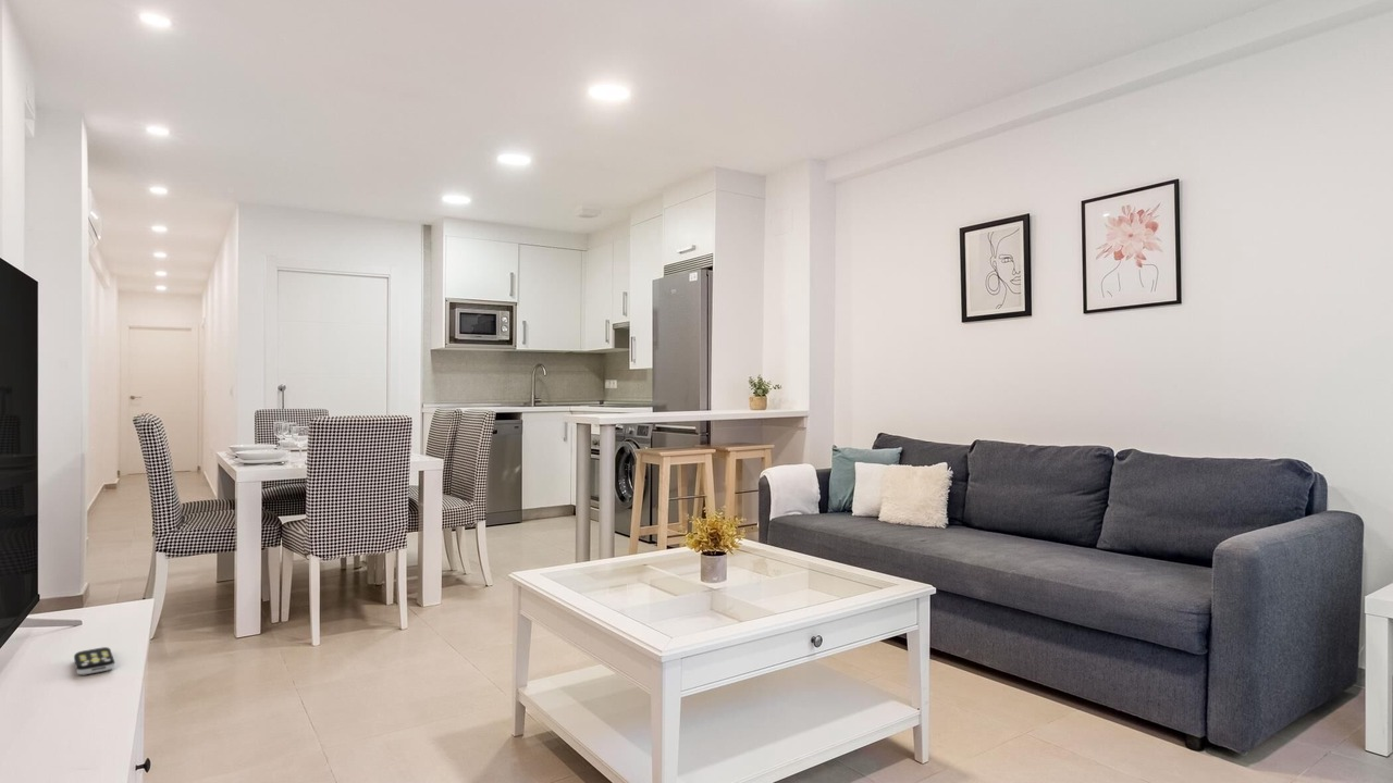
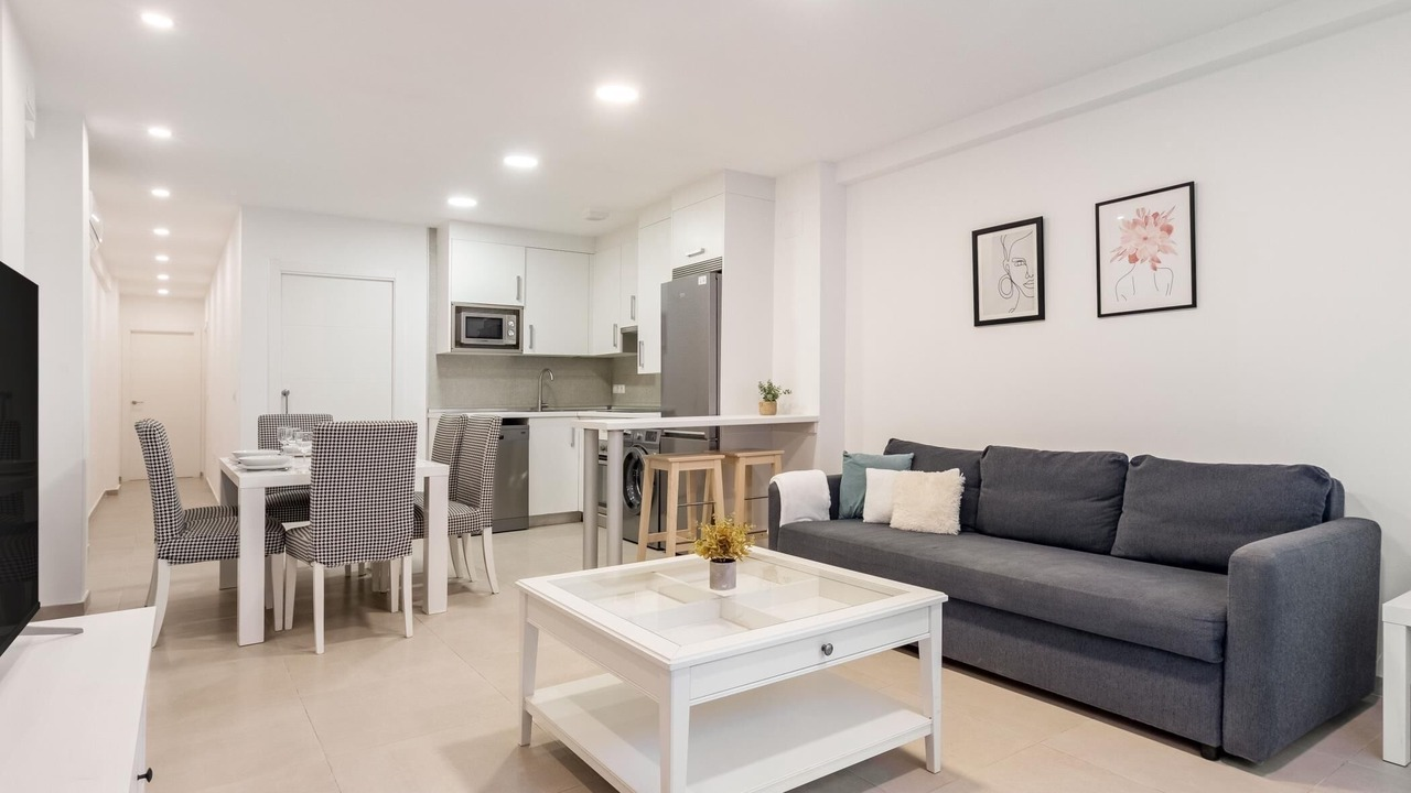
- remote control (94, 660)
